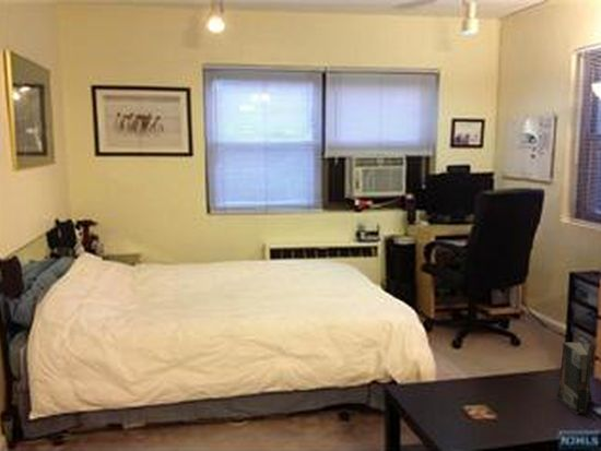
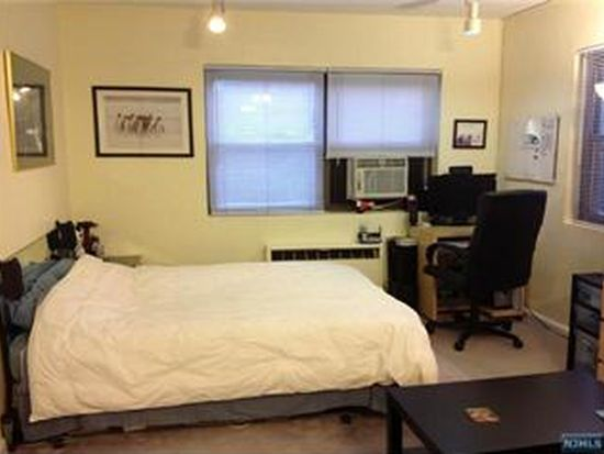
- book (577, 375)
